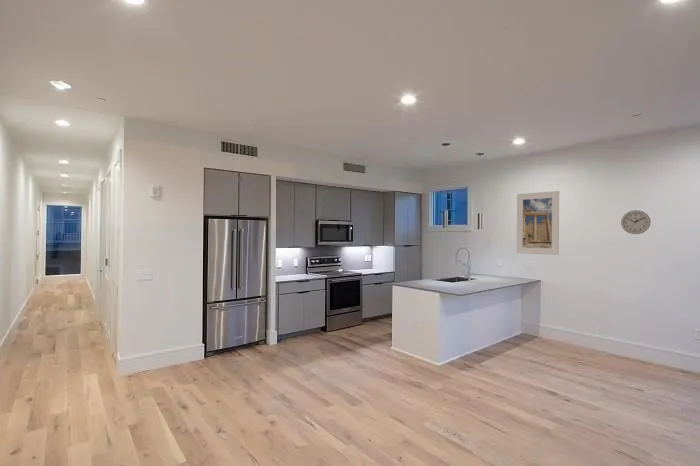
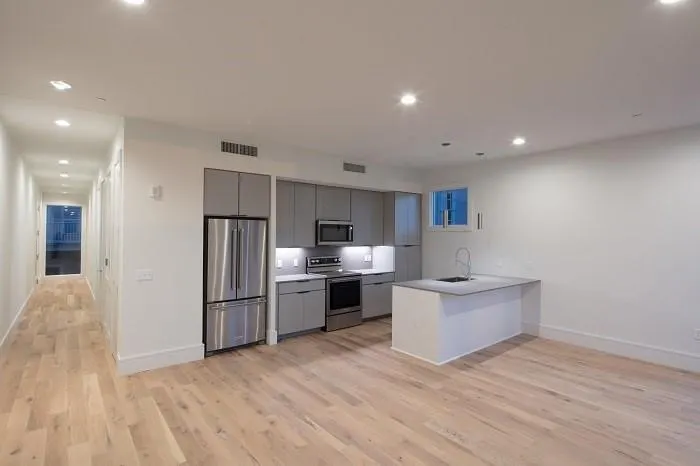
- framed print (537, 223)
- wall clock (635, 222)
